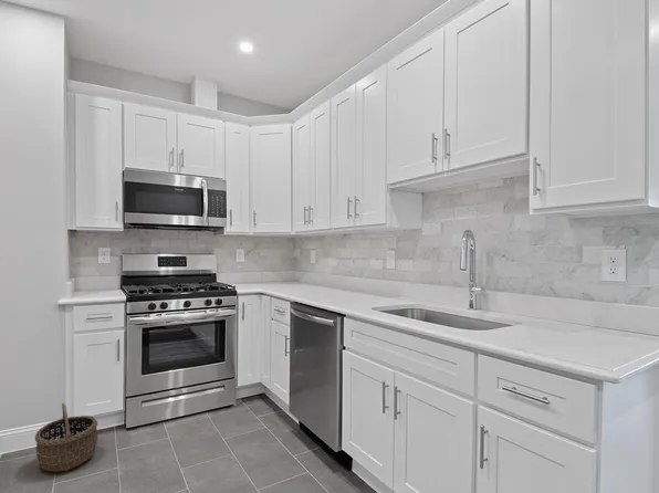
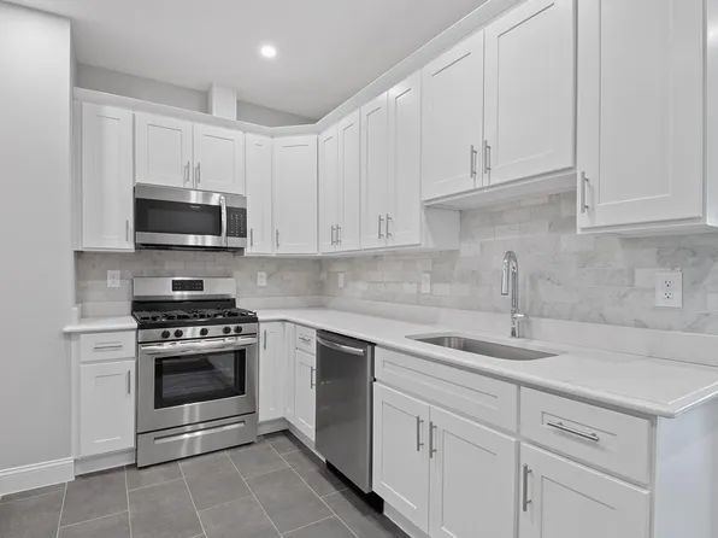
- wicker basket (67, 431)
